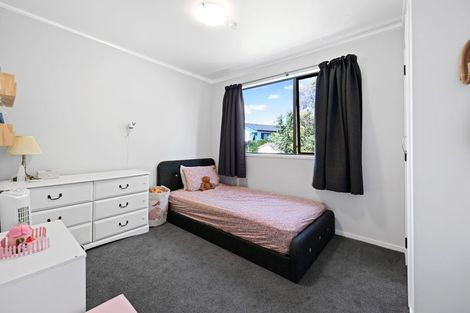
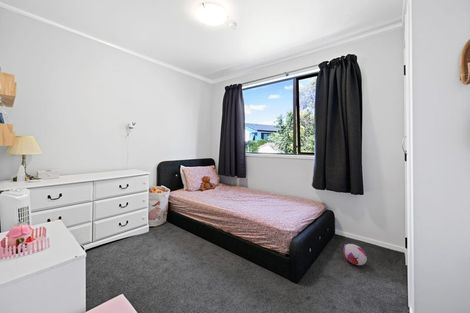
+ plush toy (354, 254)
